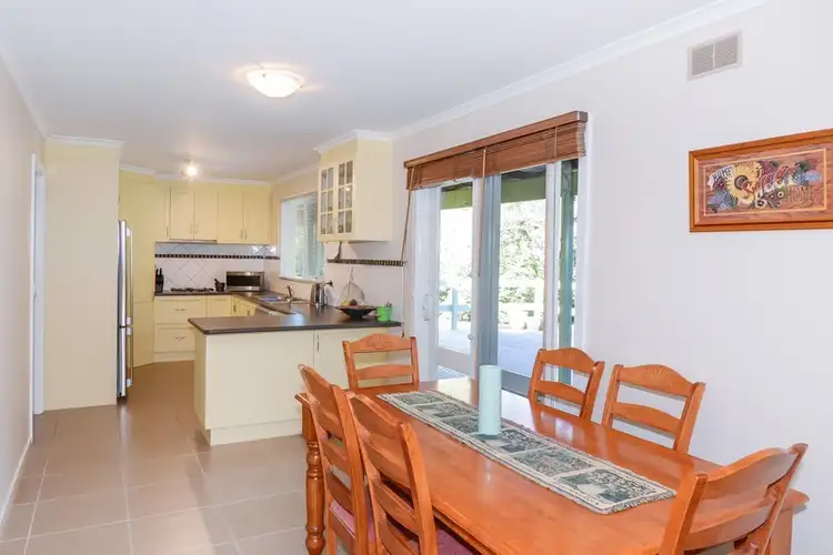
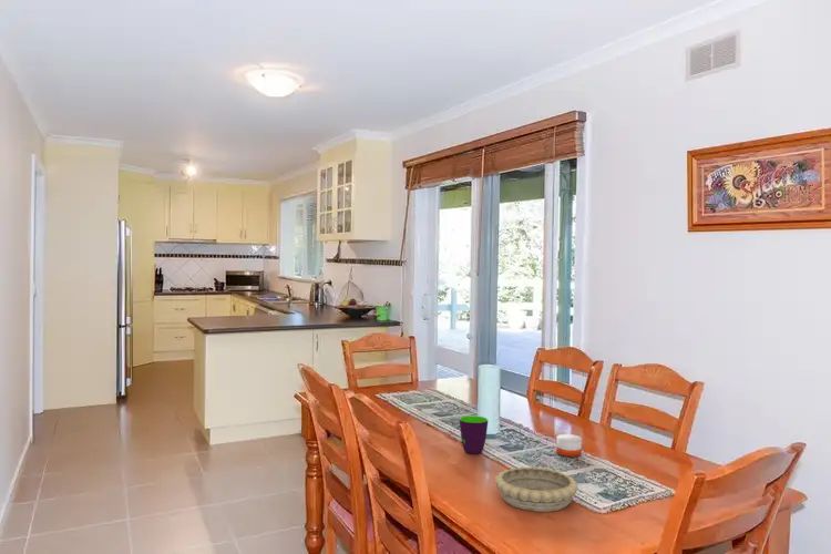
+ candle (568, 437)
+ decorative bowl (535, 489)
+ mug (472, 433)
